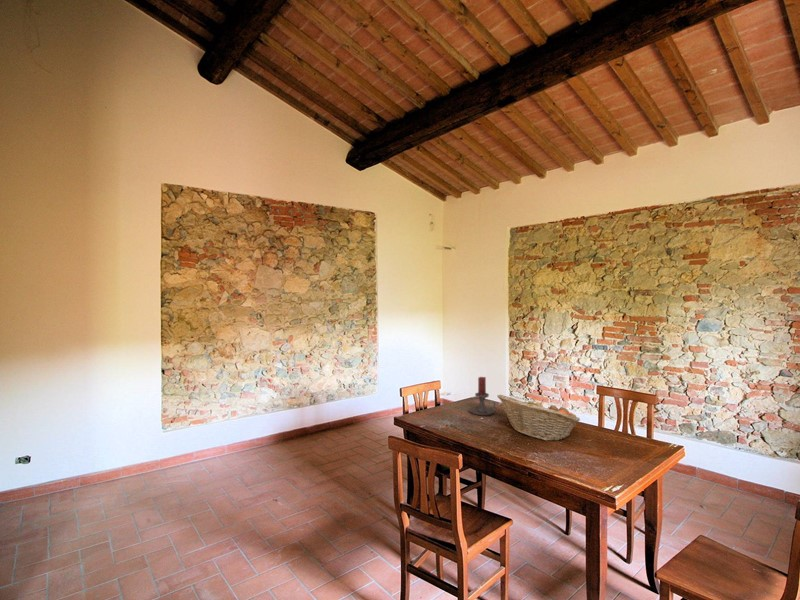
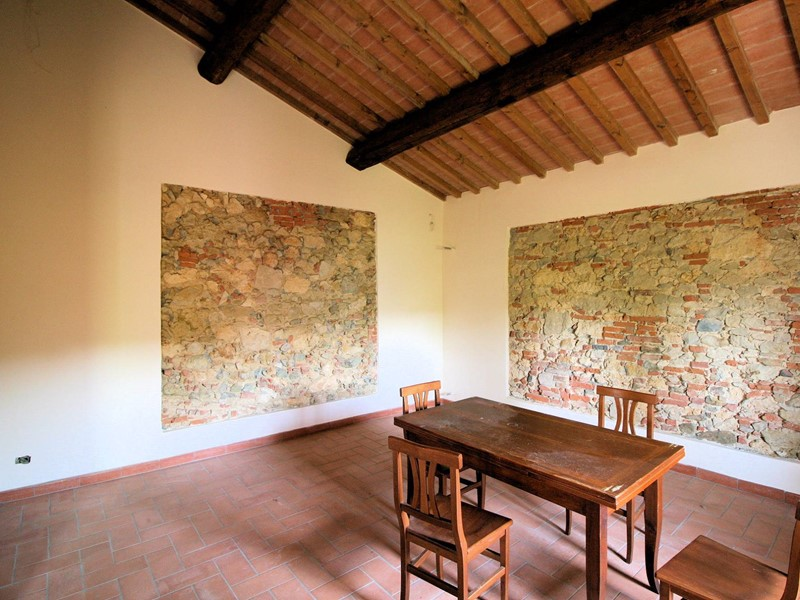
- candle holder (484, 393)
- fruit basket (536, 413)
